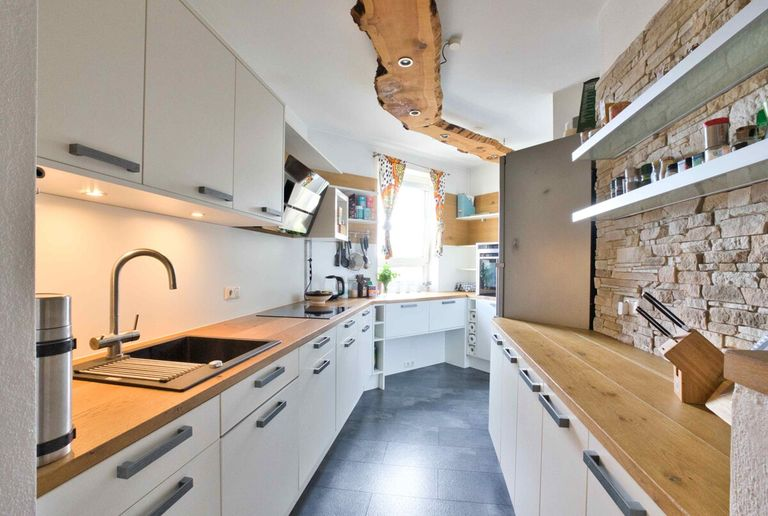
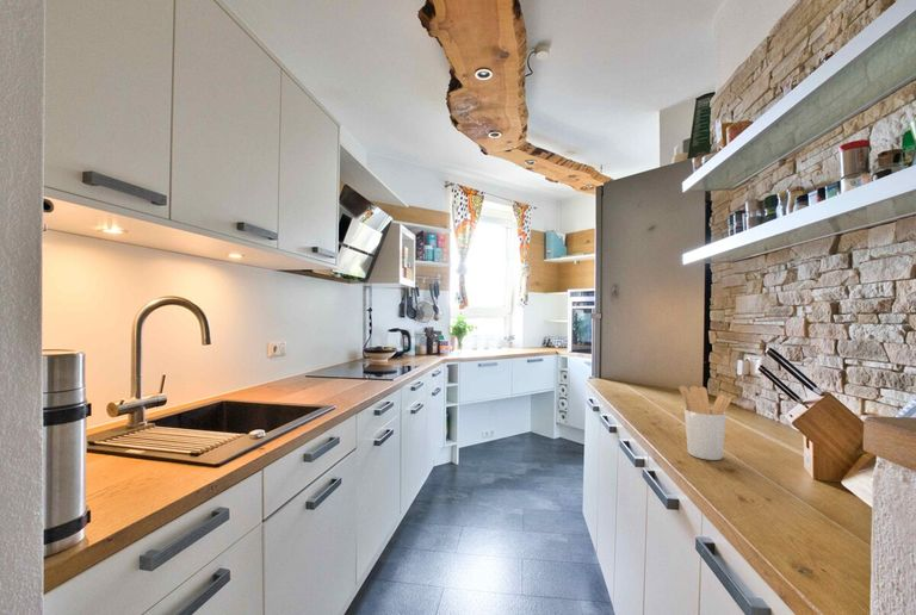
+ utensil holder (700, 418)
